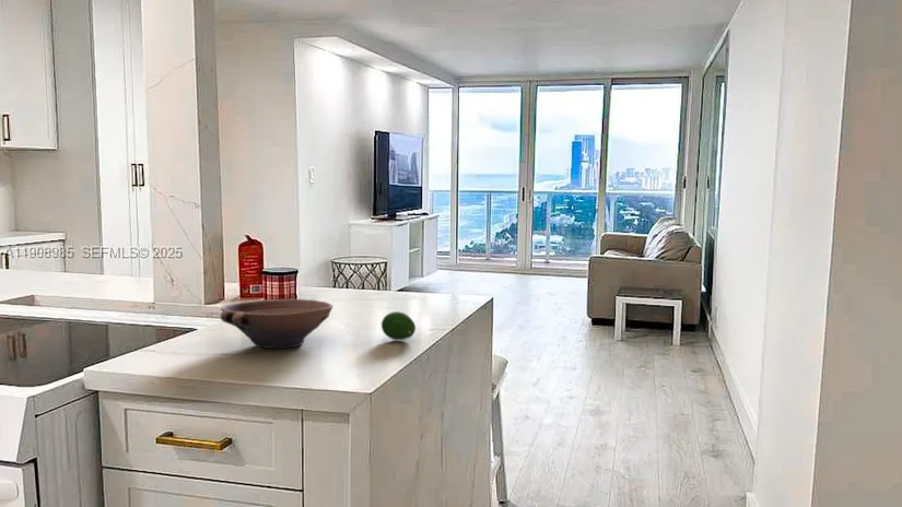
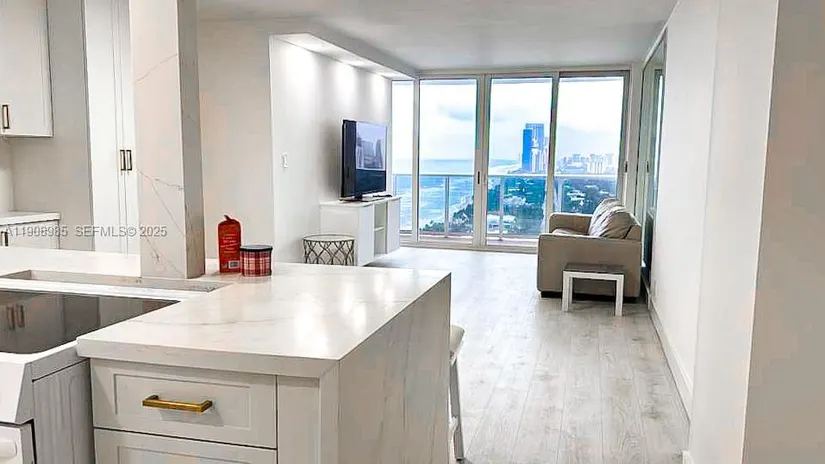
- bowl (278, 323)
- fruit (398, 326)
